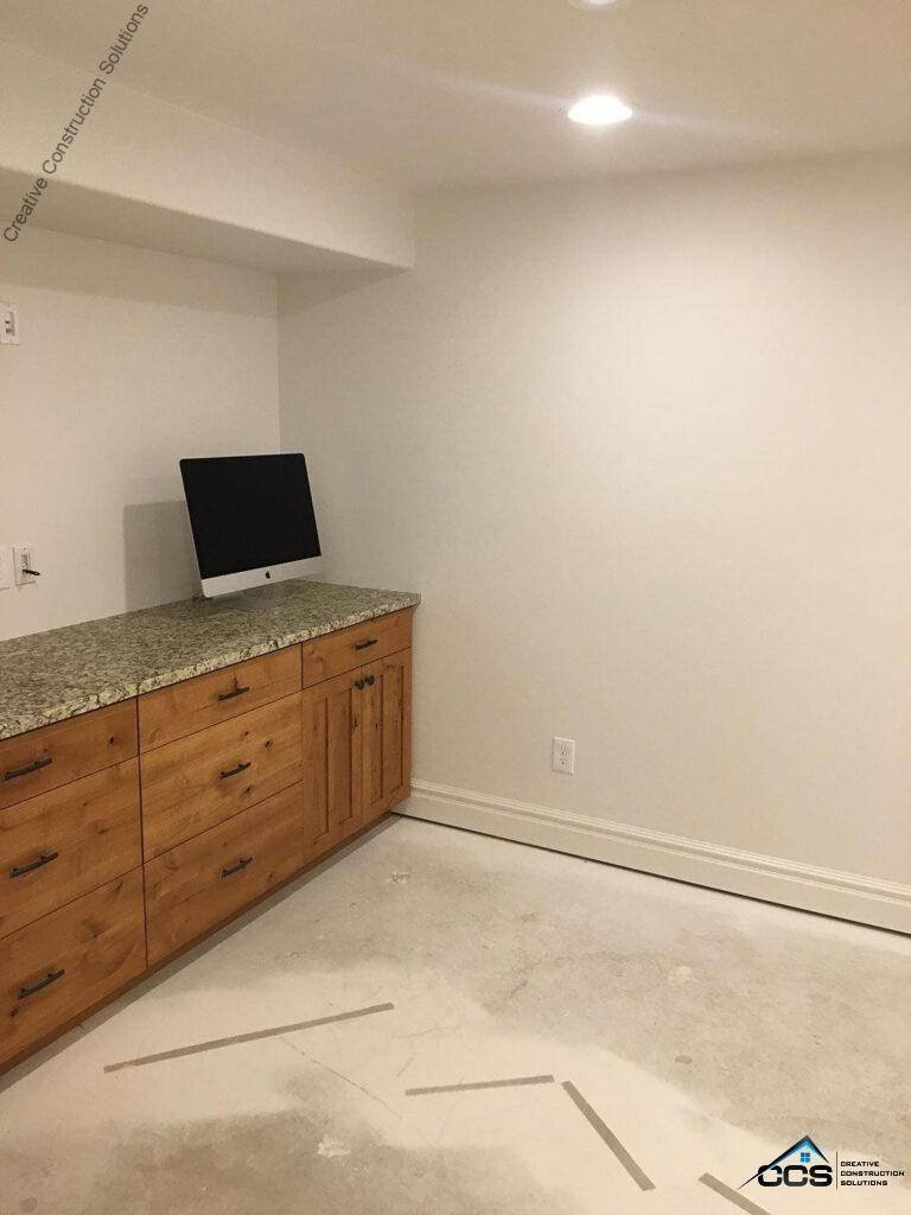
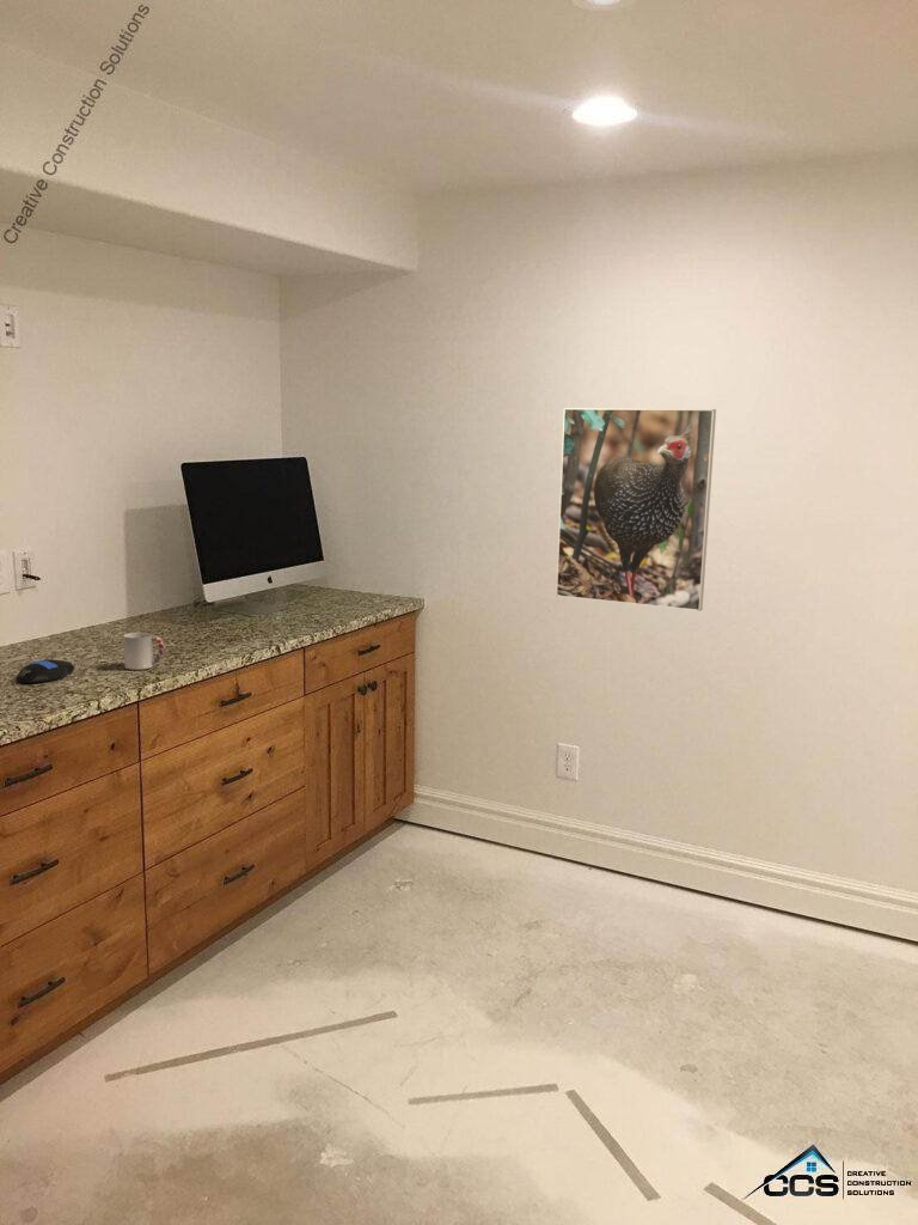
+ computer mouse (45, 668)
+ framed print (631, 507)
+ cup (145, 651)
